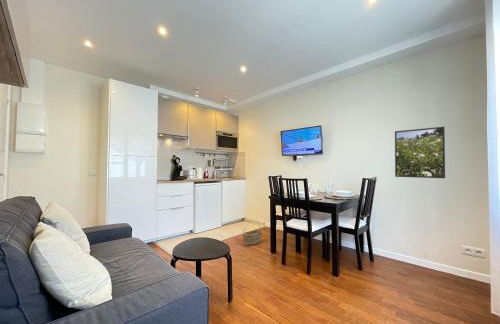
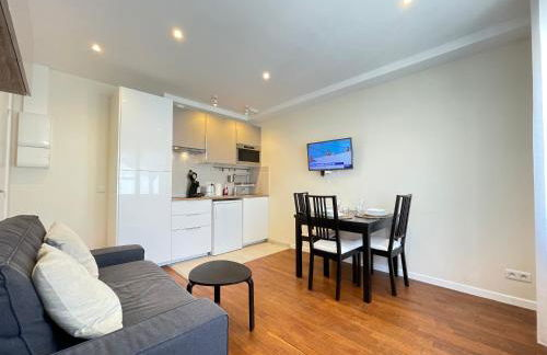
- basket (252, 231)
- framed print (418, 153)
